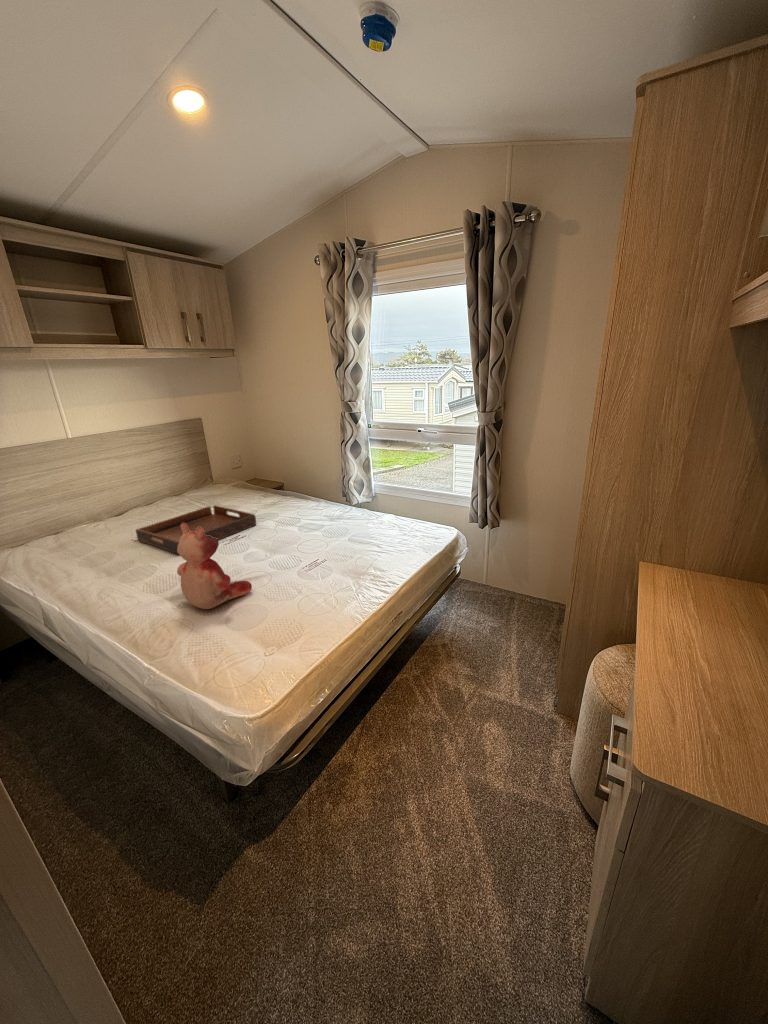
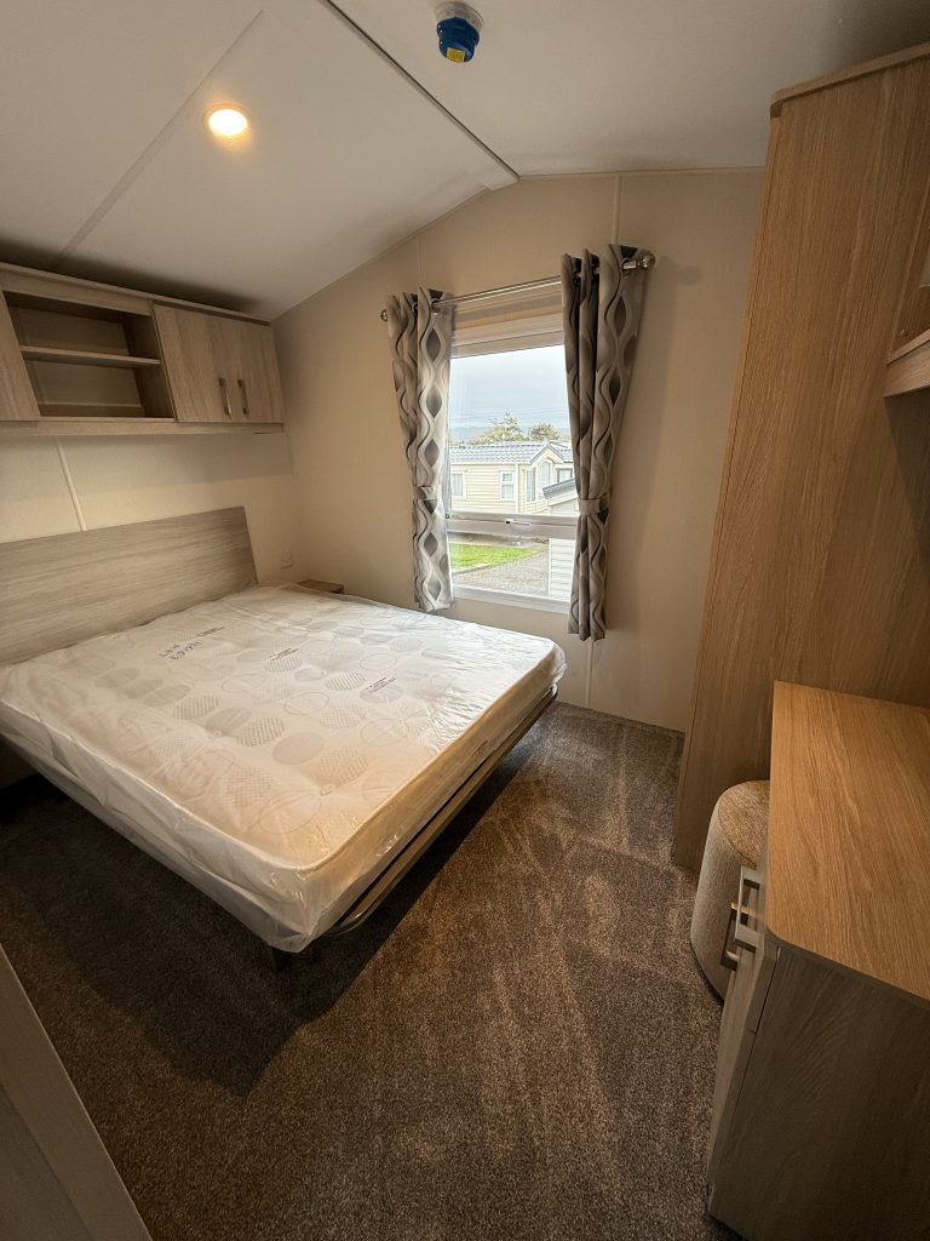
- teddy bear (211, 561)
- serving tray (198, 526)
